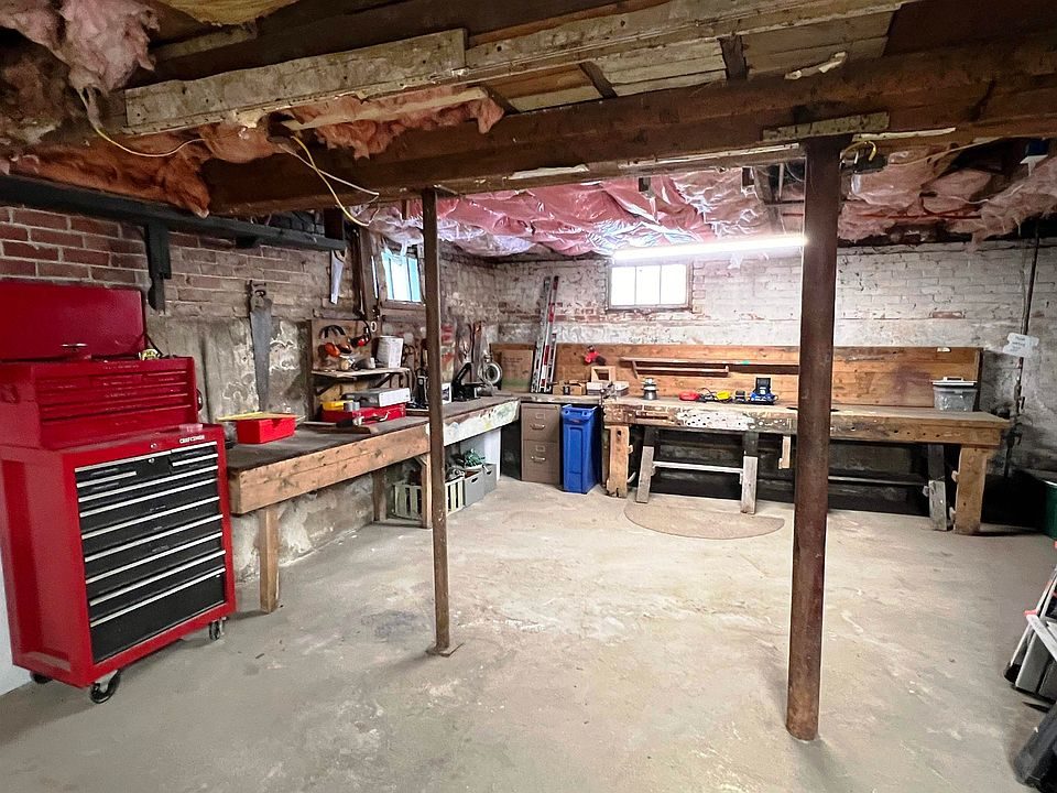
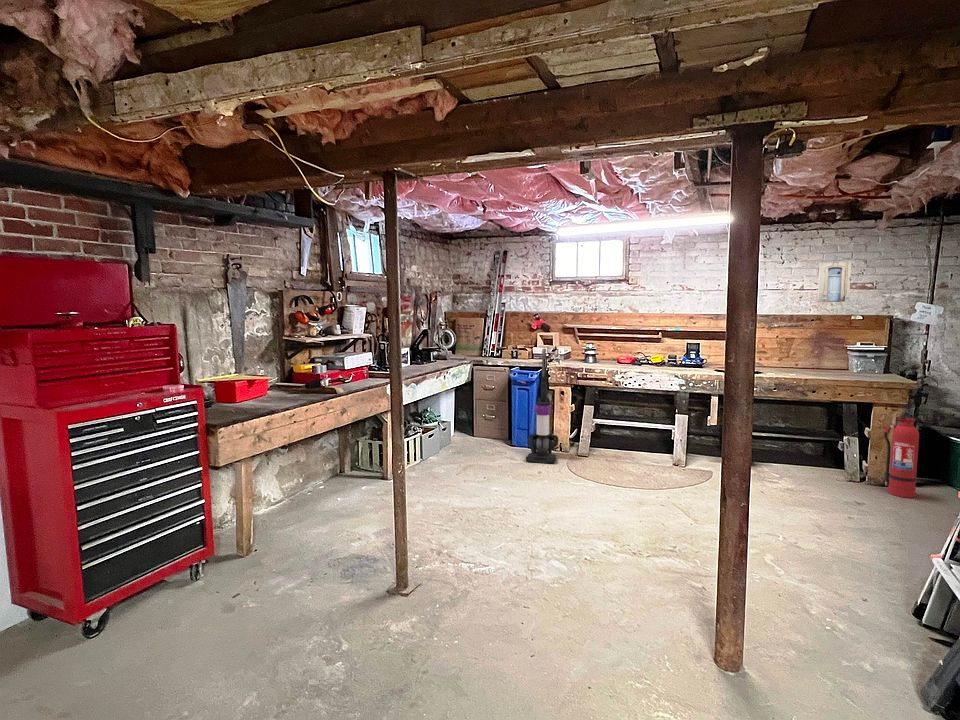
+ fire extinguisher (900, 455)
+ wall art (834, 282)
+ vacuum cleaner (542, 403)
